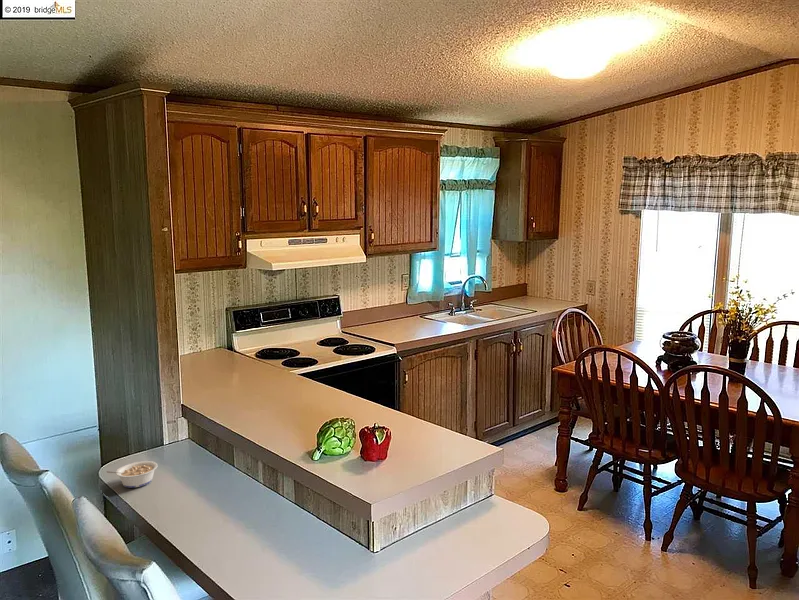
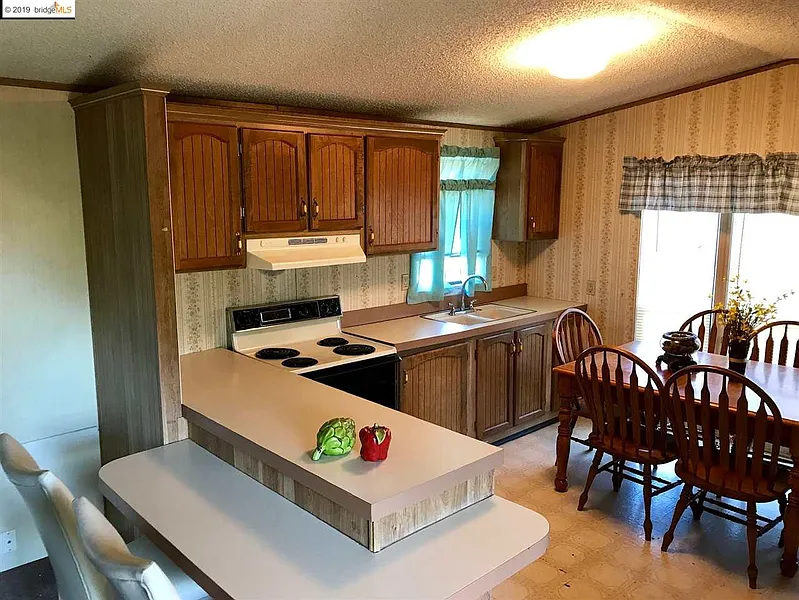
- legume (135, 474)
